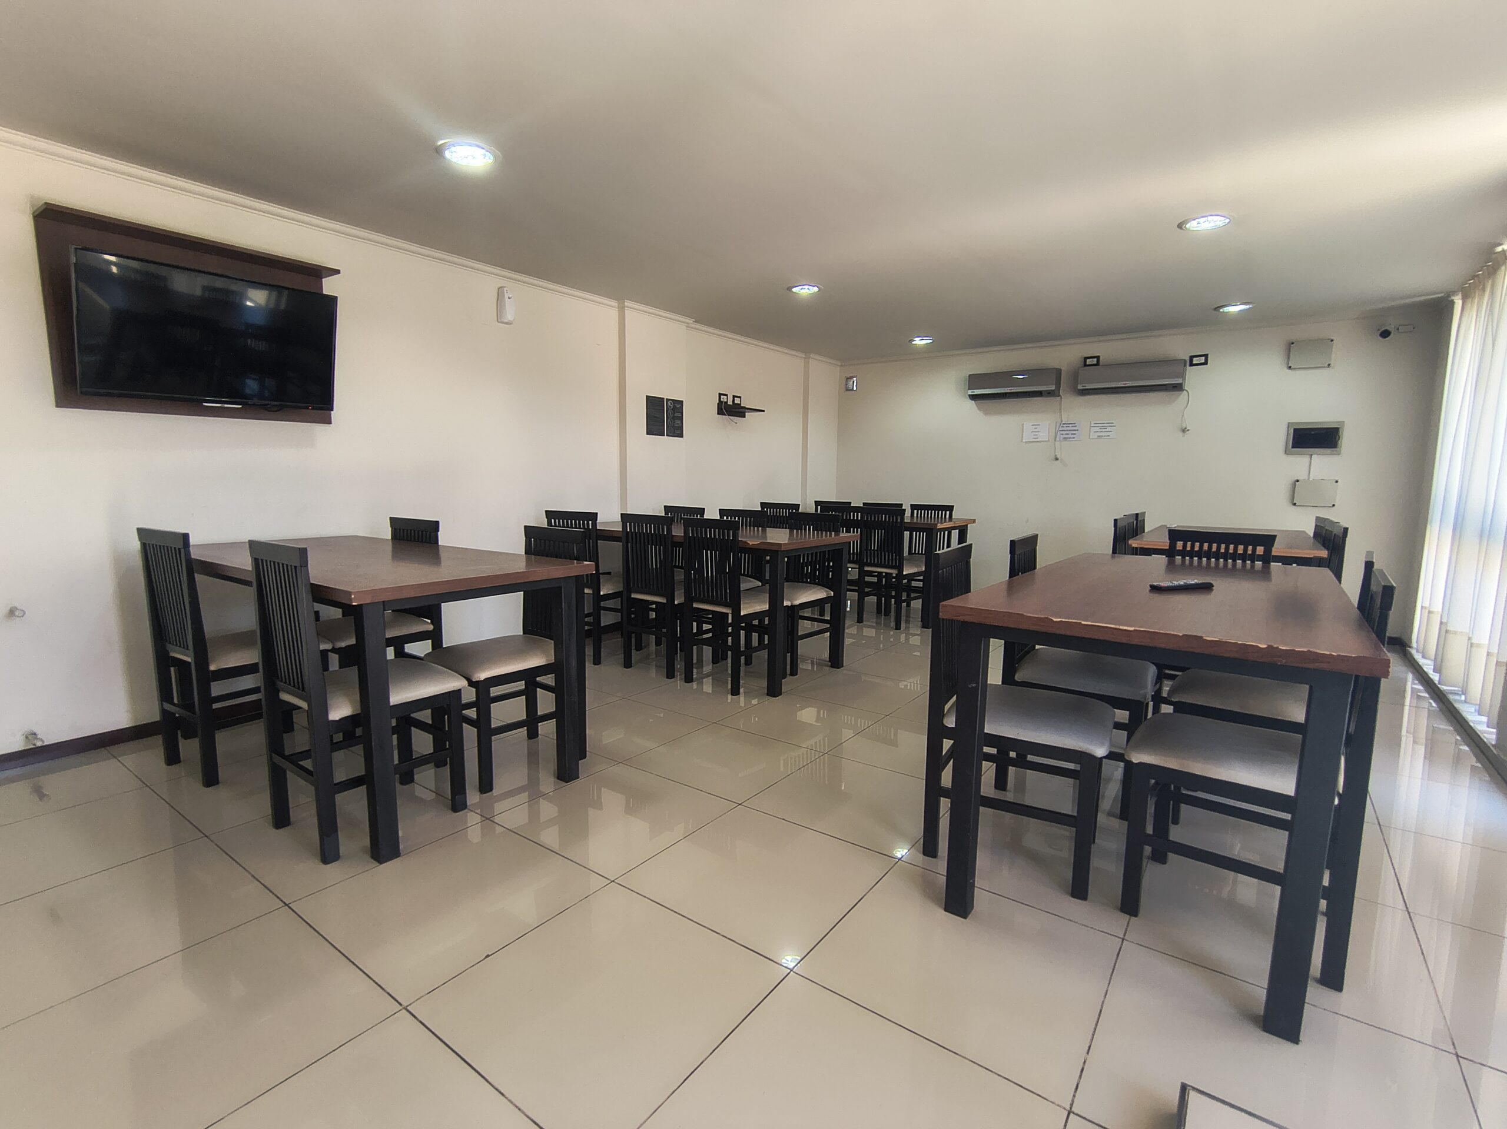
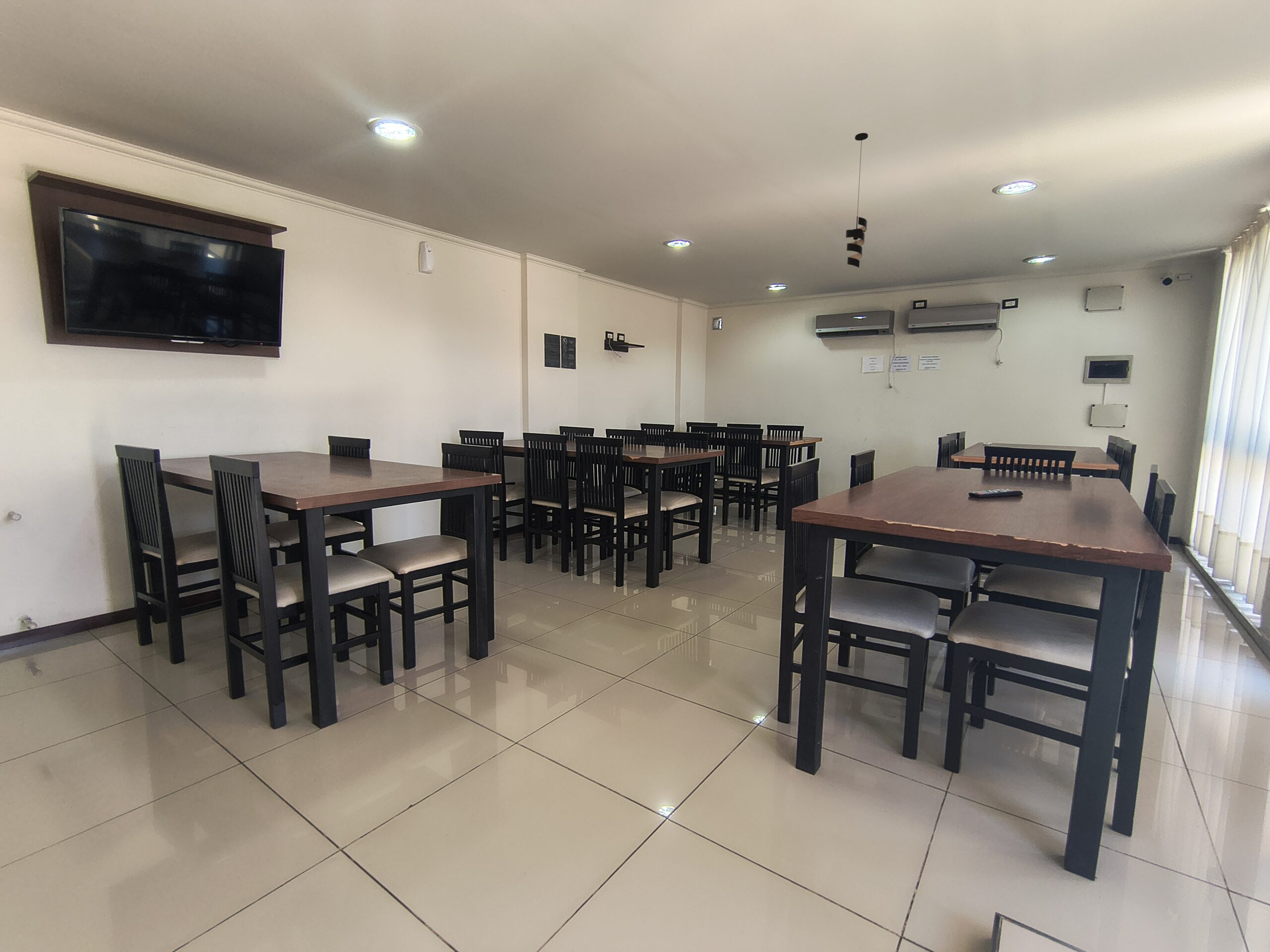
+ pendant light (858, 203)
